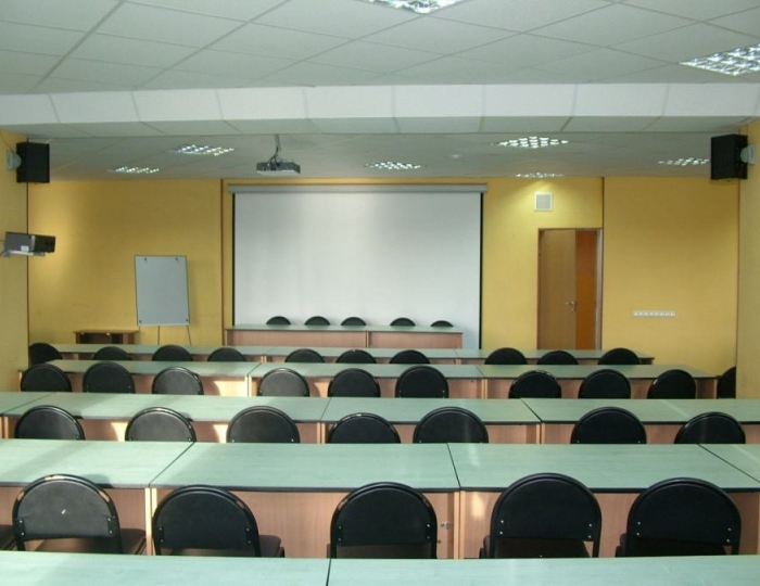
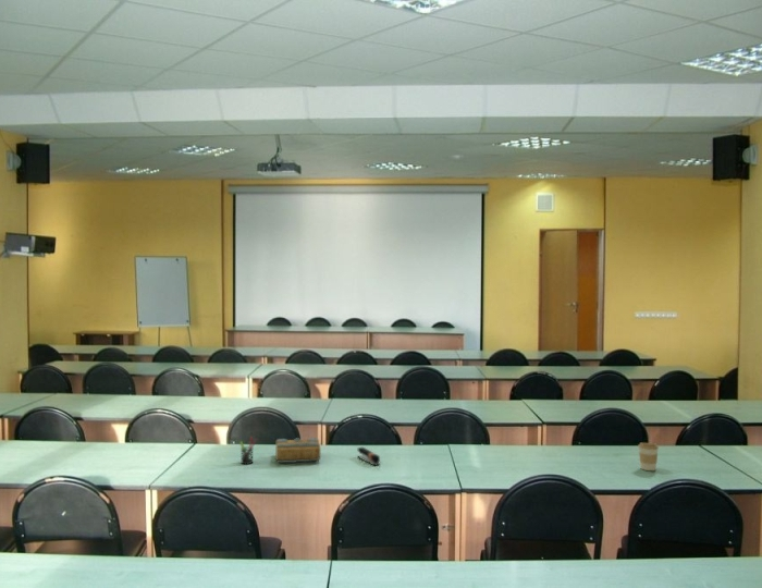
+ book (297, 449)
+ pen holder (246, 450)
+ stapler (368, 455)
+ coffee cup (648, 455)
